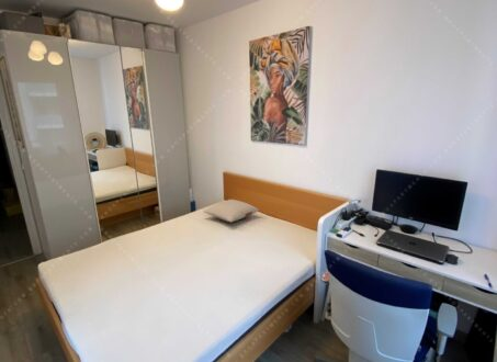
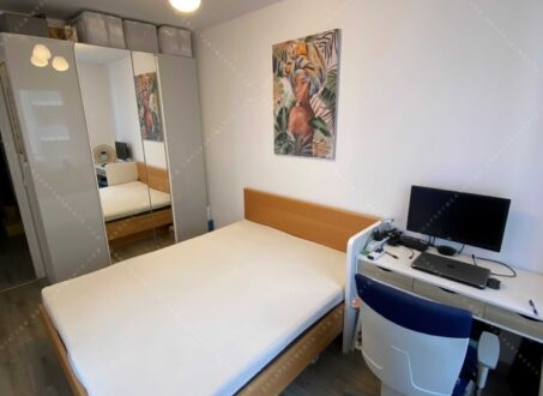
- pillow (230, 210)
